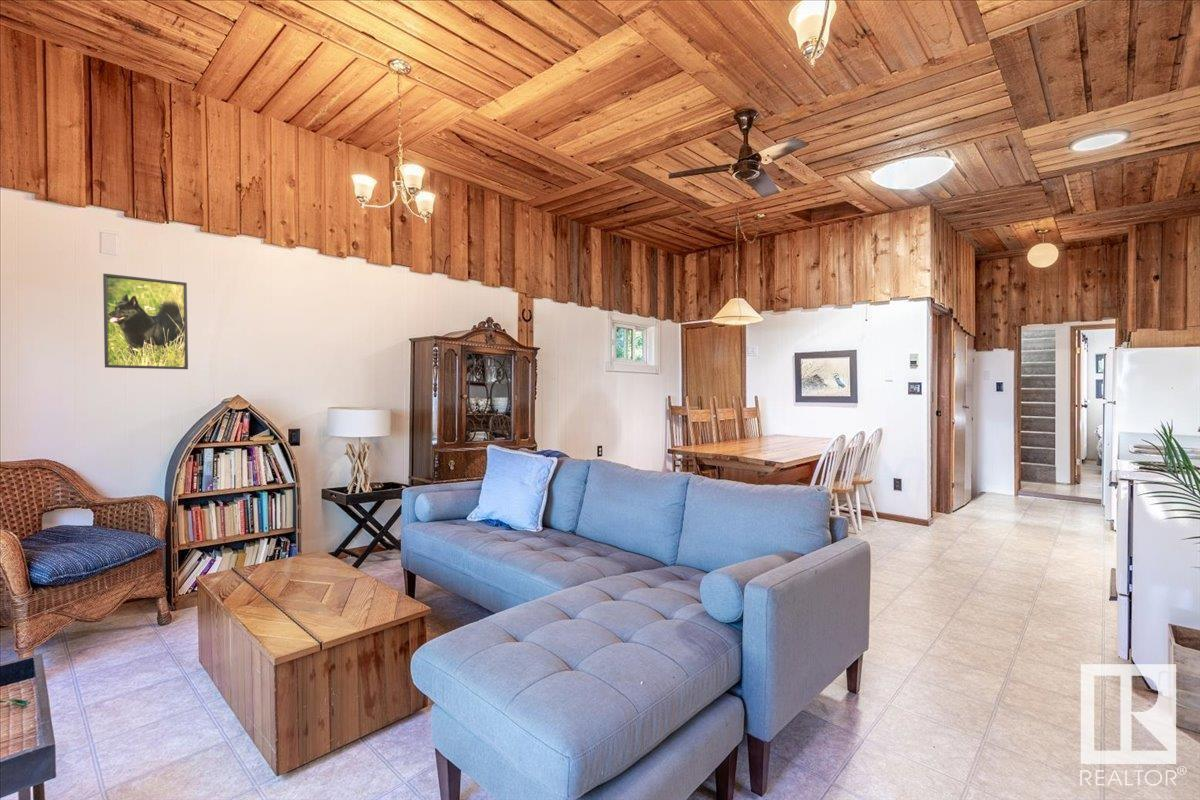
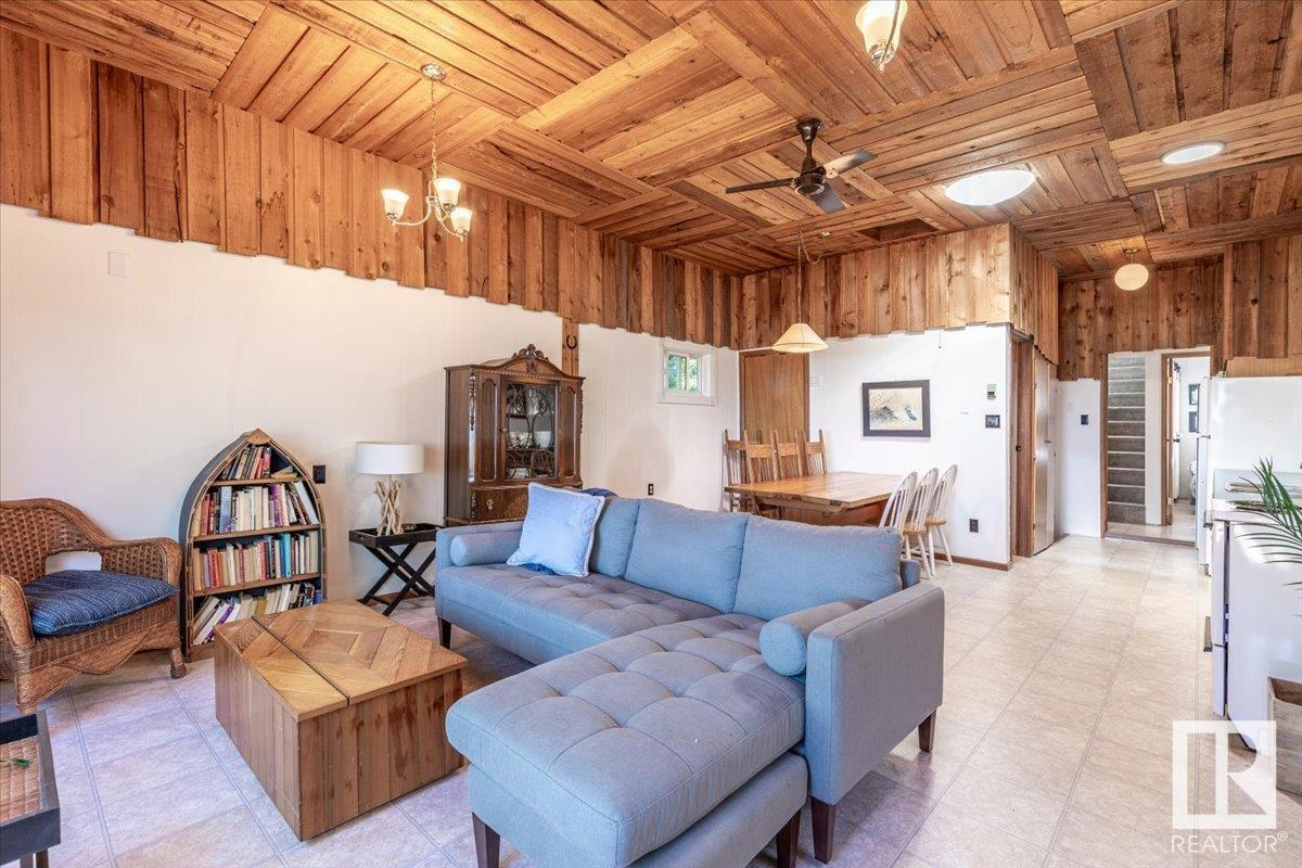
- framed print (147, 323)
